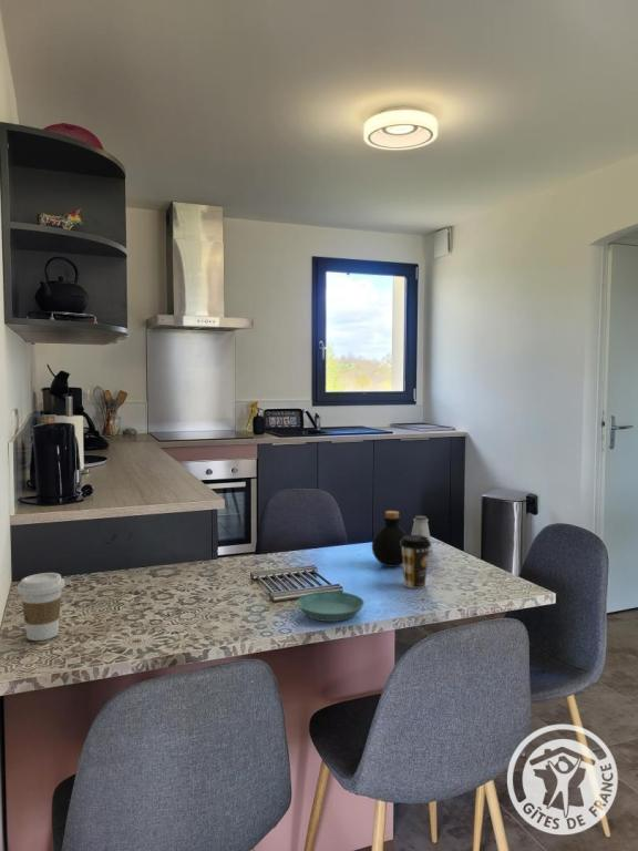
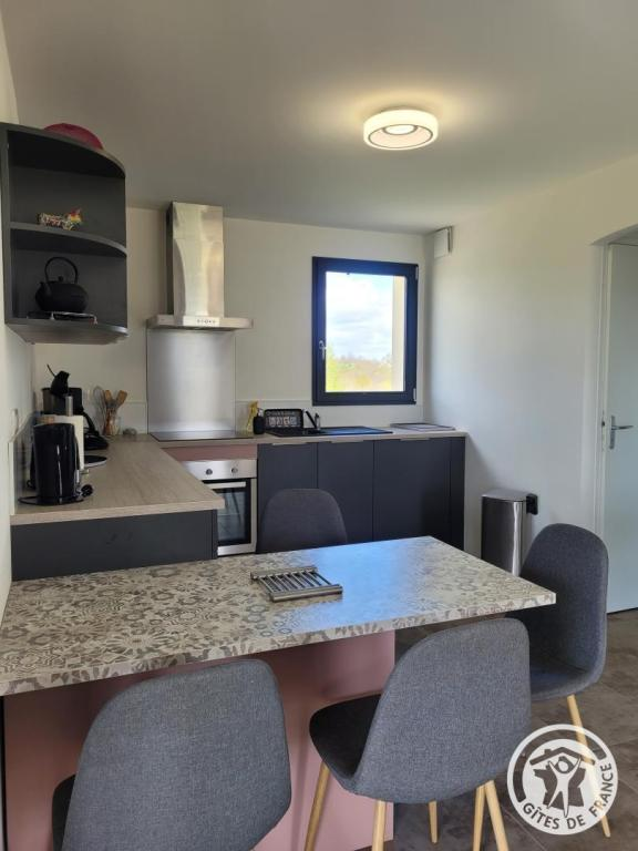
- bottle (391, 537)
- coffee cup (414, 561)
- coffee cup (41, 606)
- saltshaker (420, 532)
- saucer (330, 607)
